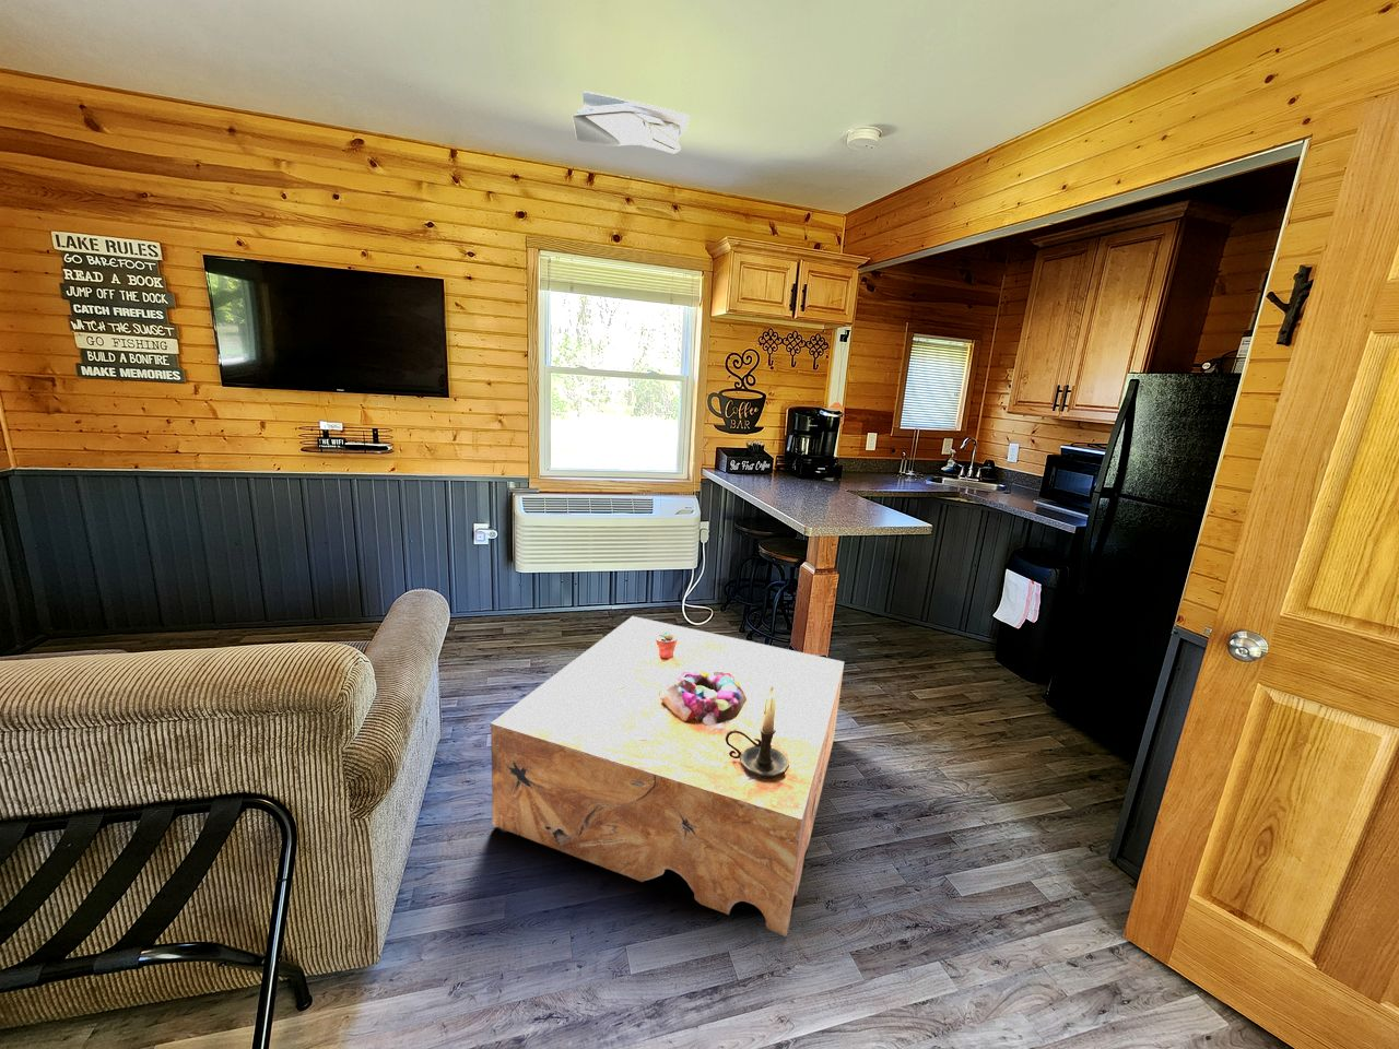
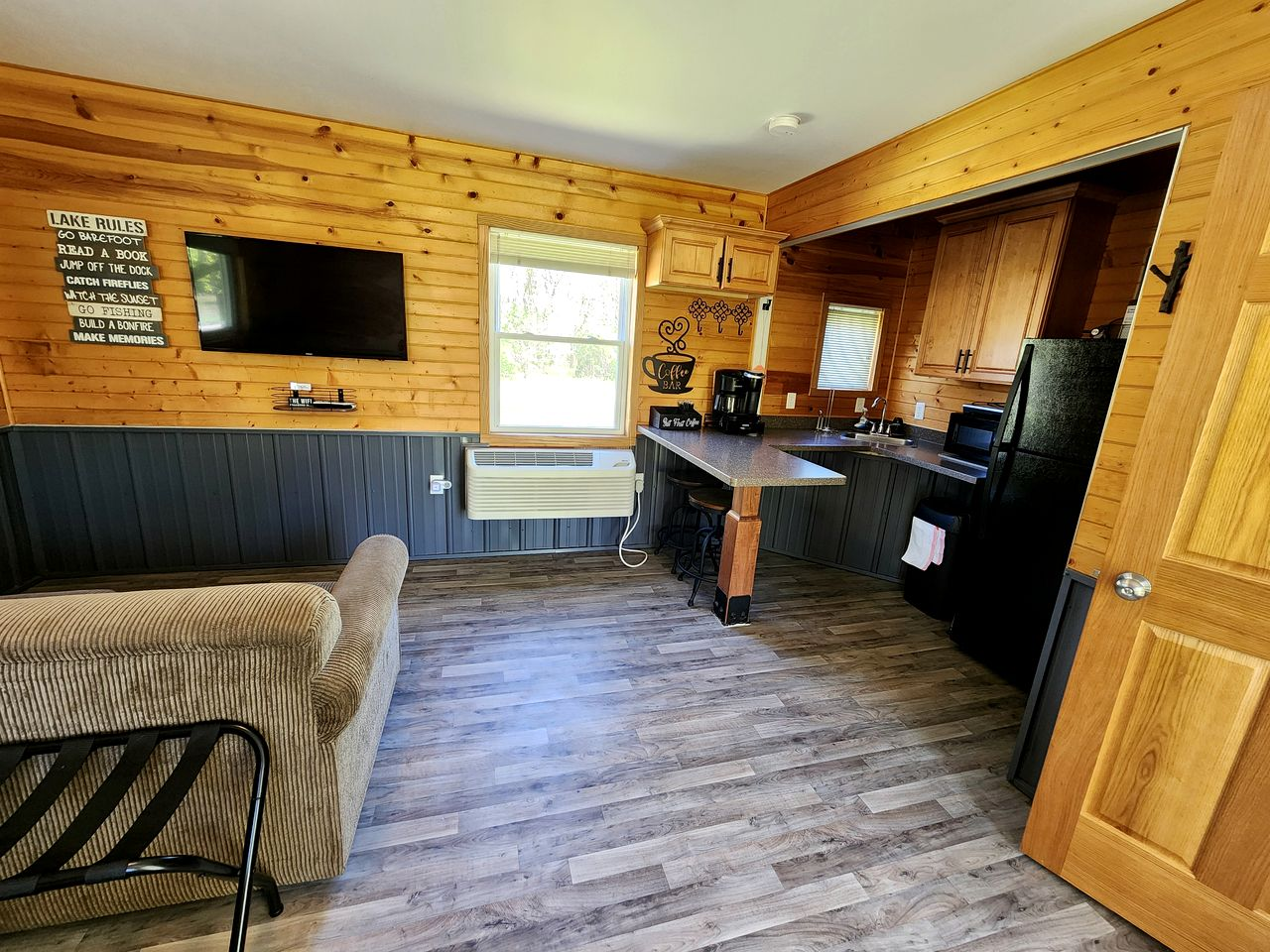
- ceiling light fixture (630, 126)
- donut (704, 689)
- potted succulent (665, 641)
- coffee table (688, 733)
- candle holder (762, 721)
